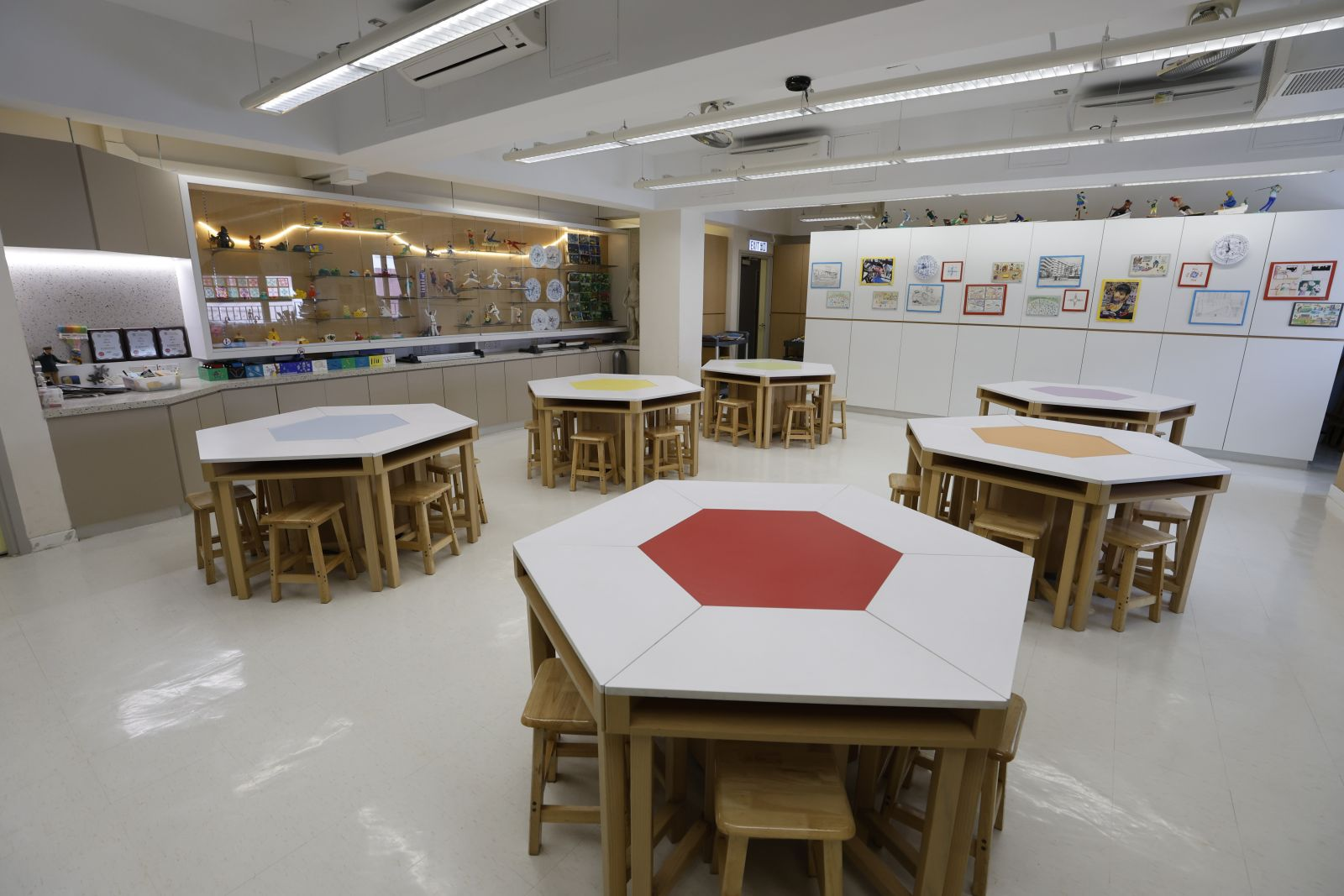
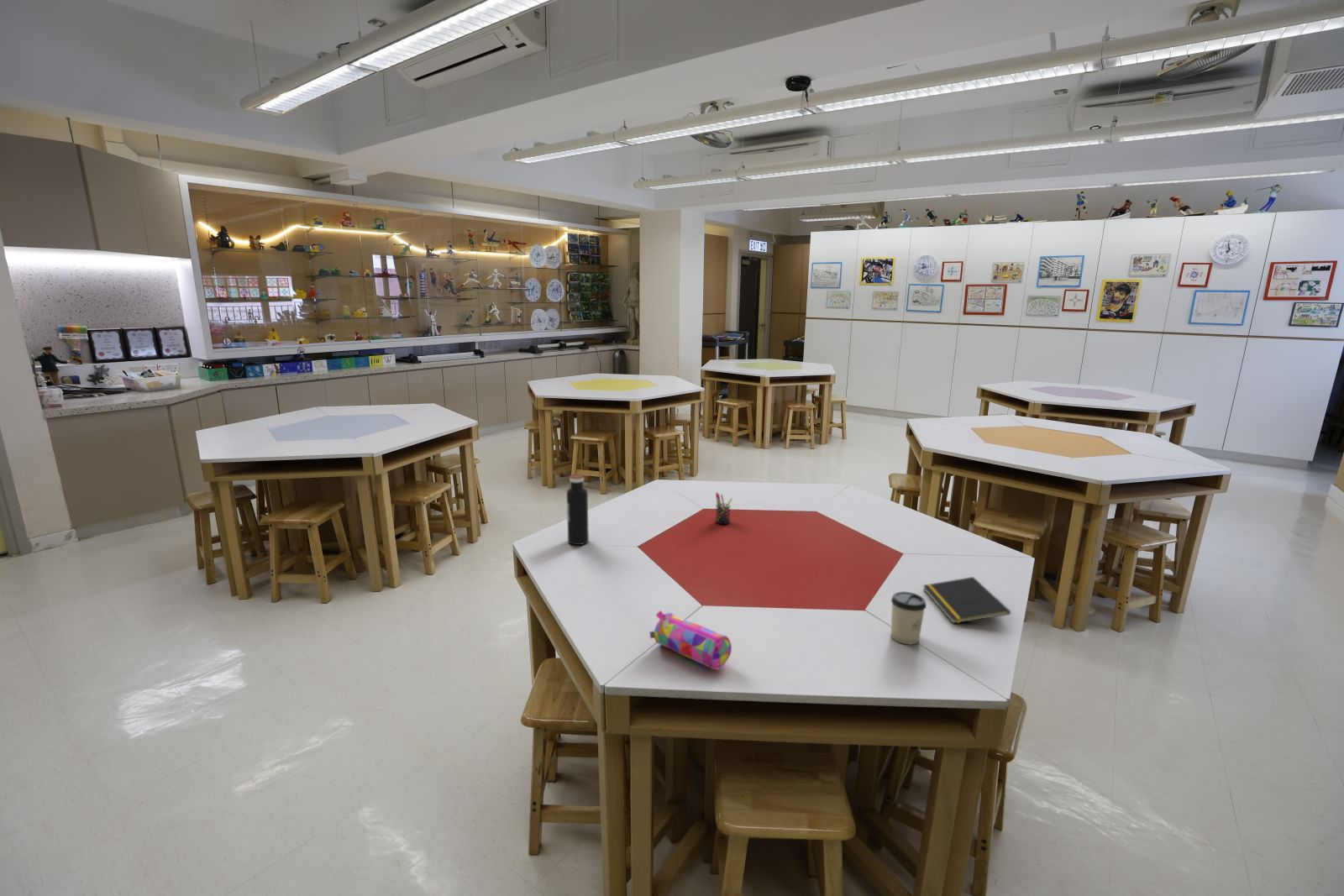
+ pen holder (721, 508)
+ notepad (963, 599)
+ pencil case (690, 639)
+ water bottle (577, 509)
+ cup (906, 617)
